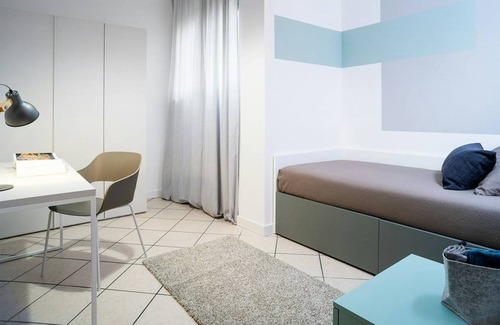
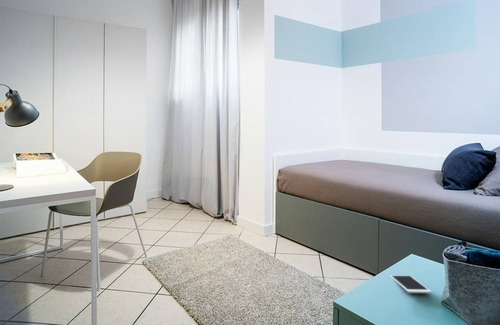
+ cell phone (408, 282)
